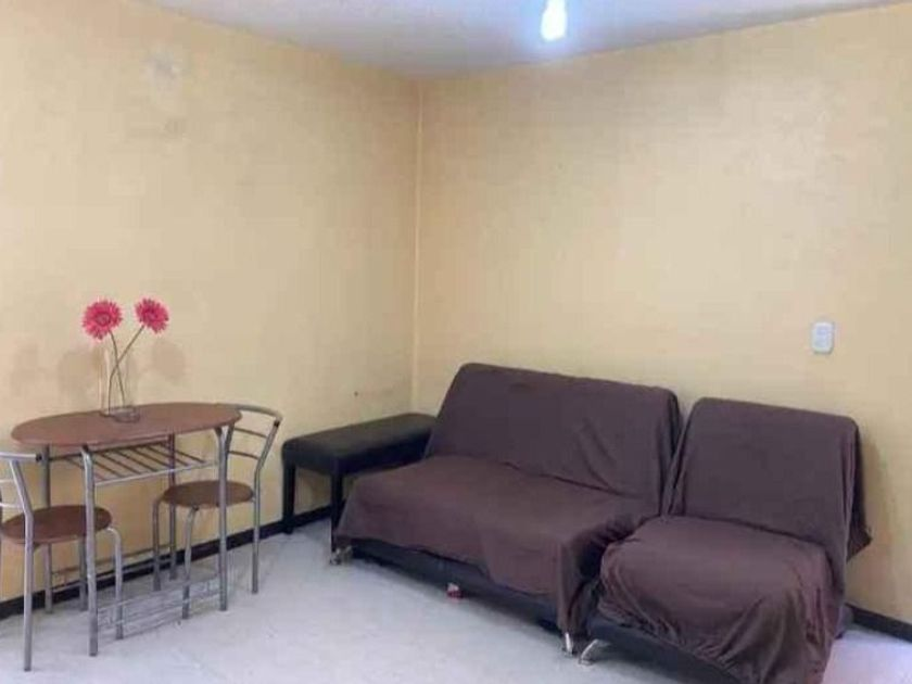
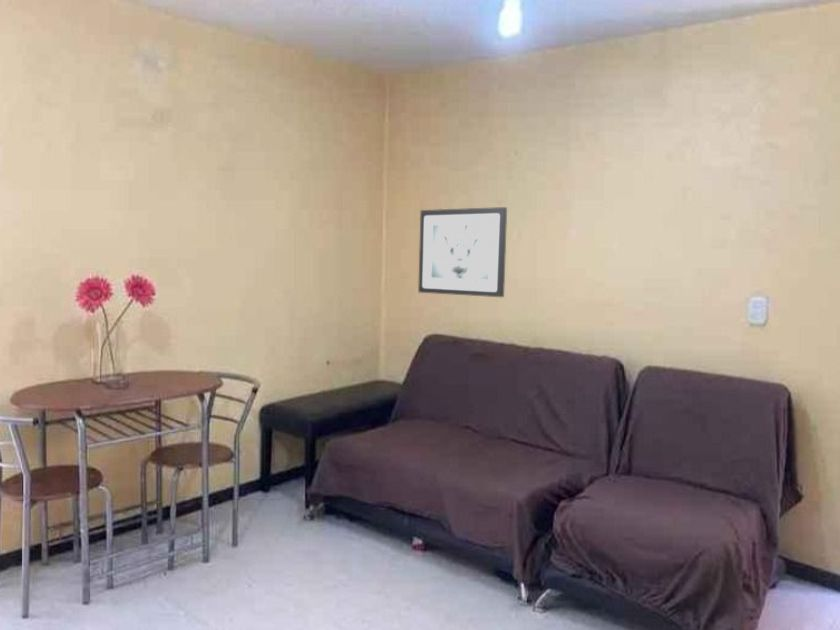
+ wall art (460, 251)
